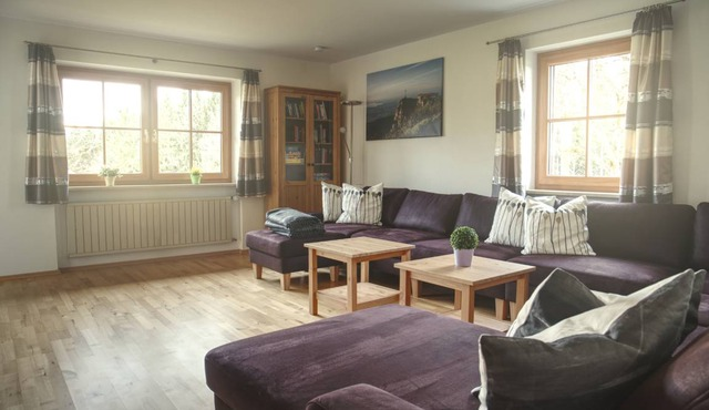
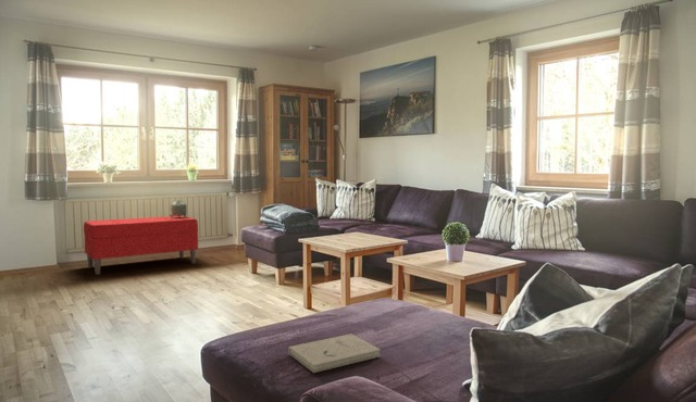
+ decorative box (178, 208)
+ bench (142, 242)
+ book (334, 351)
